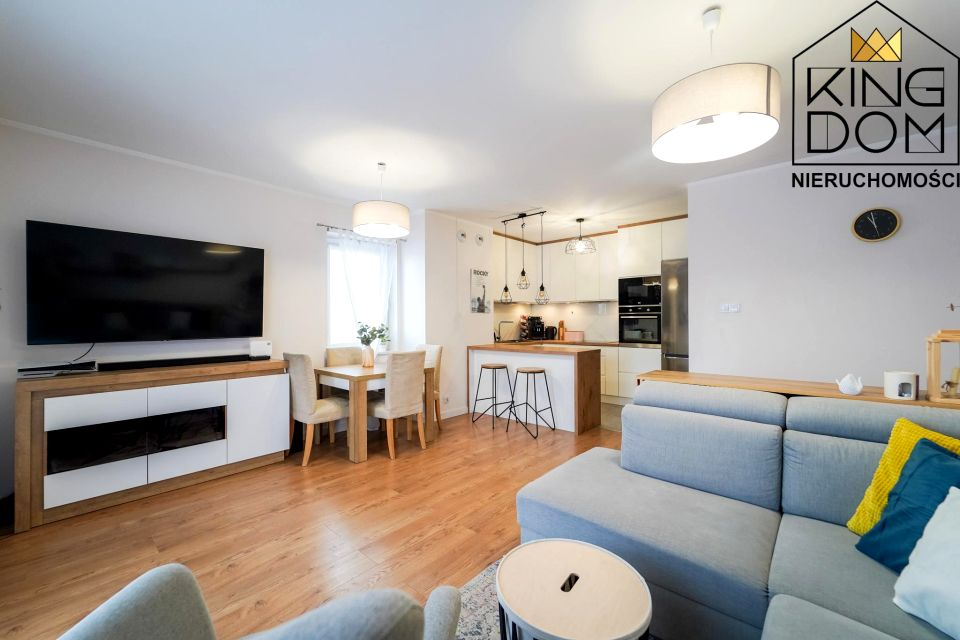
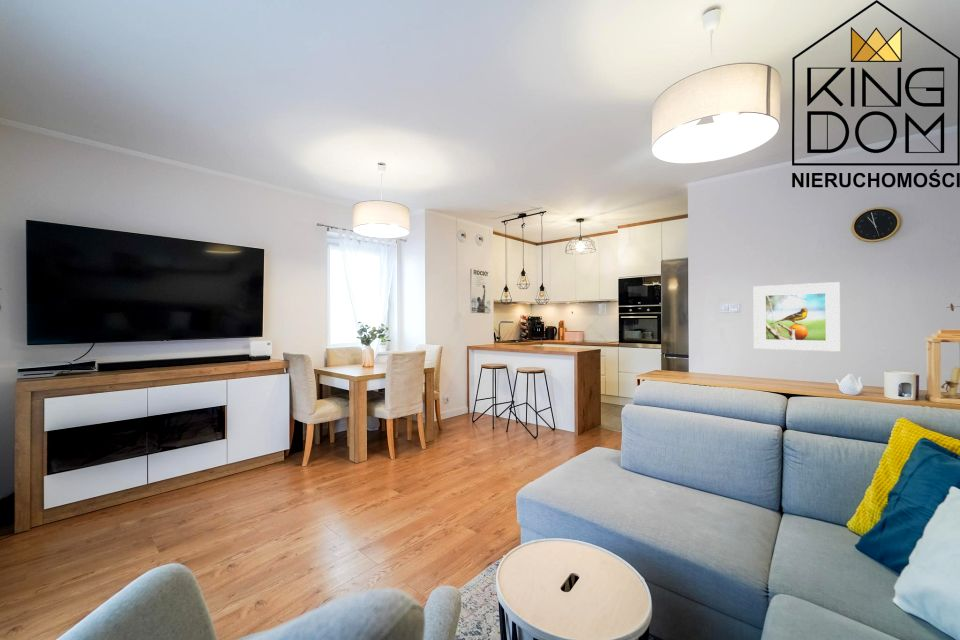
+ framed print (794, 317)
